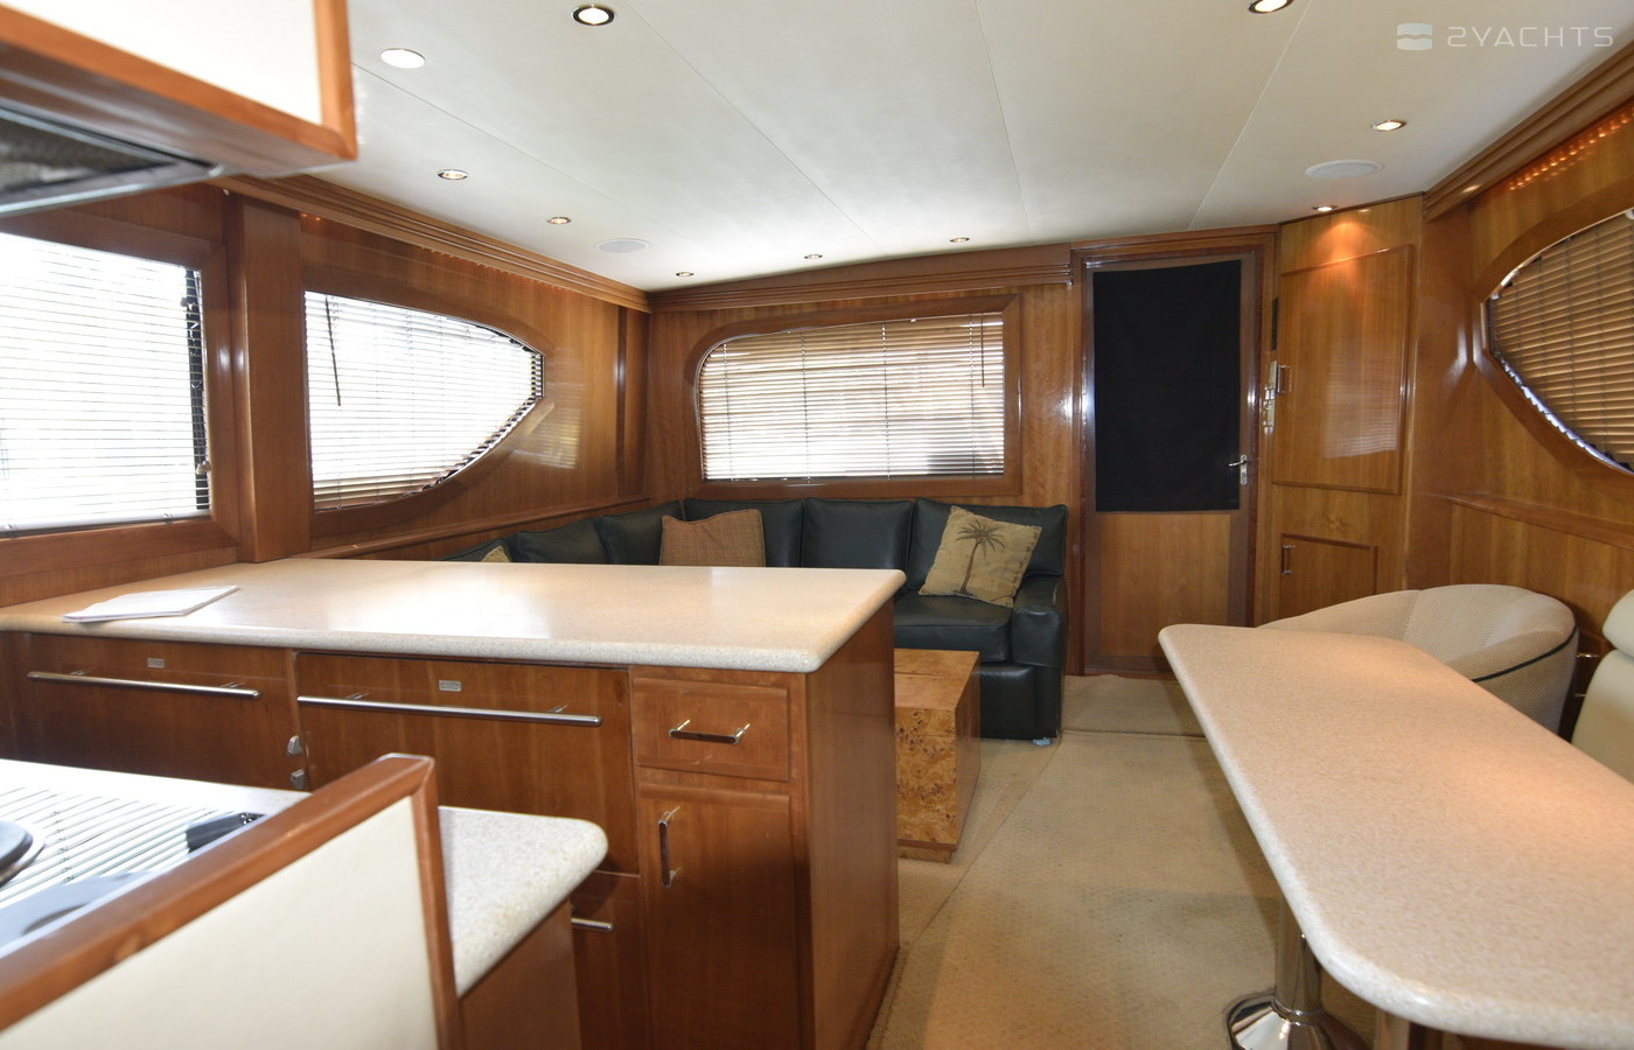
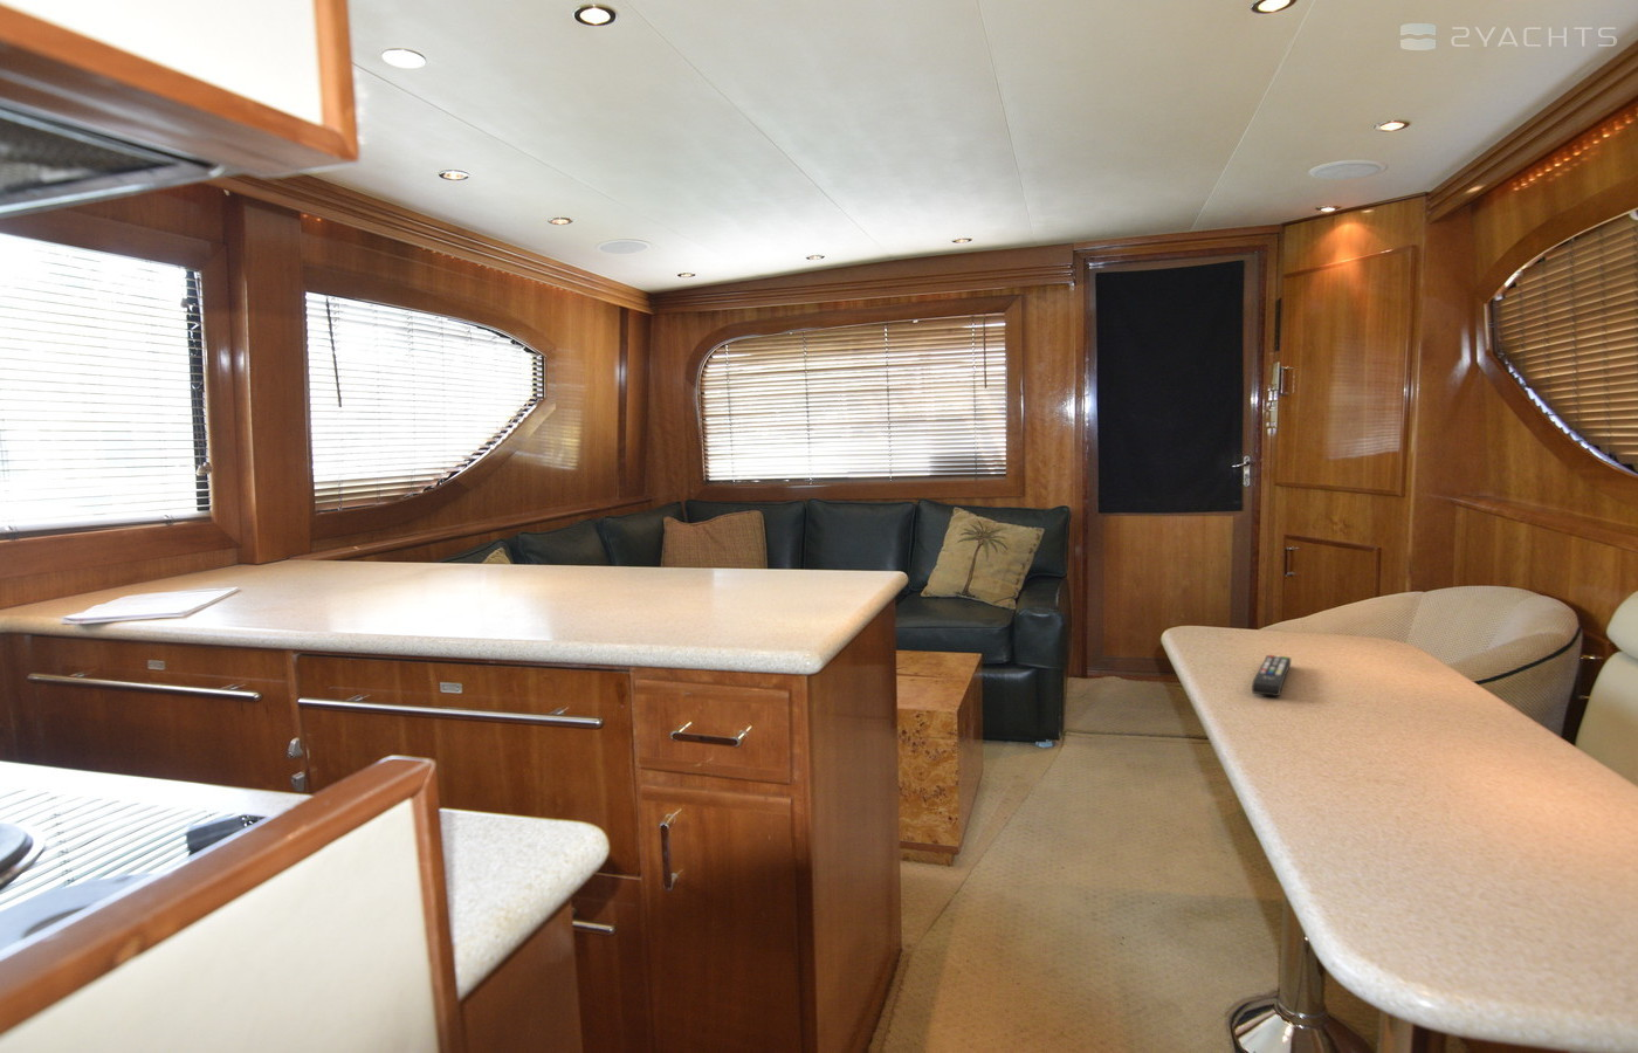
+ remote control (1271, 673)
